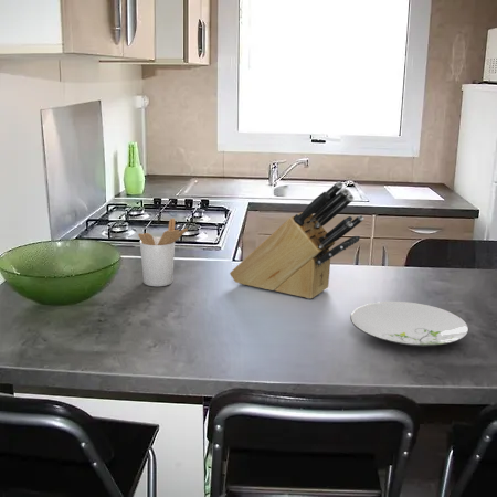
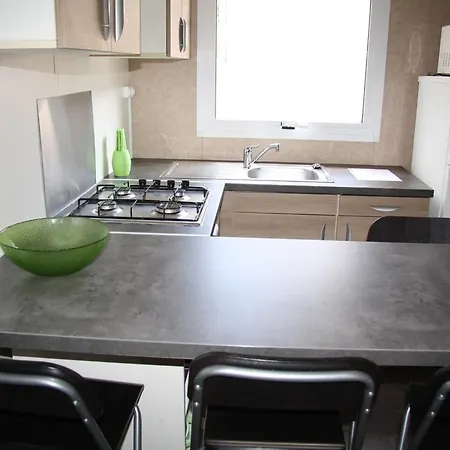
- plate (408, 328)
- utensil holder (163, 253)
- knife block (295, 235)
